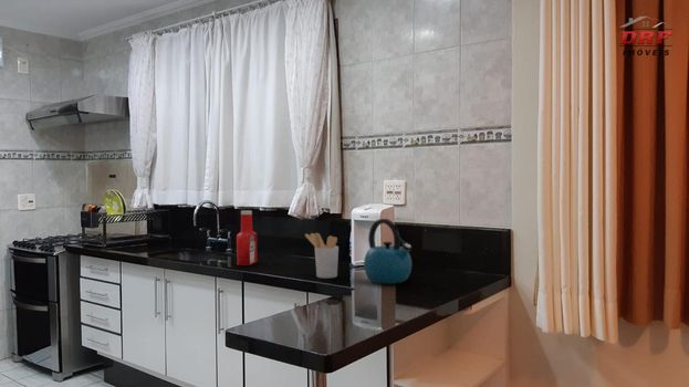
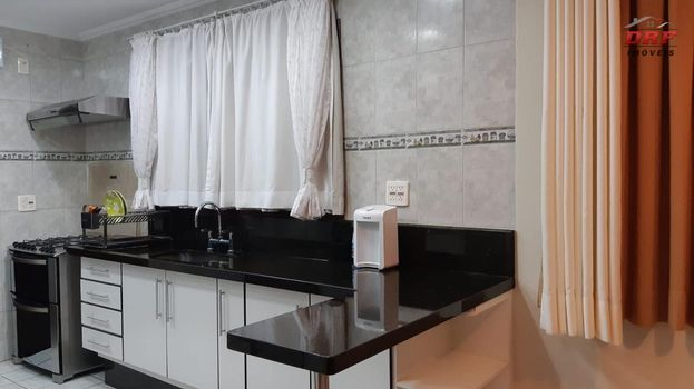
- utensil holder (322, 253)
- kettle (389, 250)
- soap bottle (247, 237)
